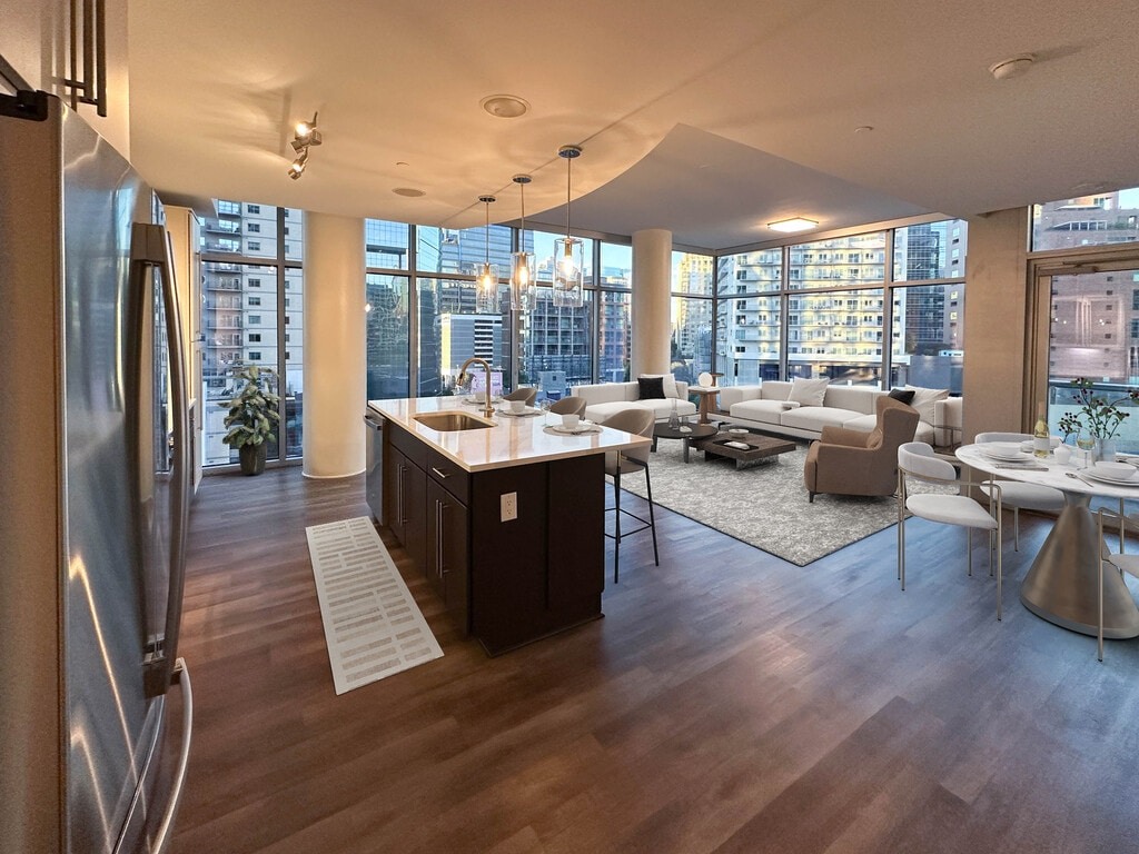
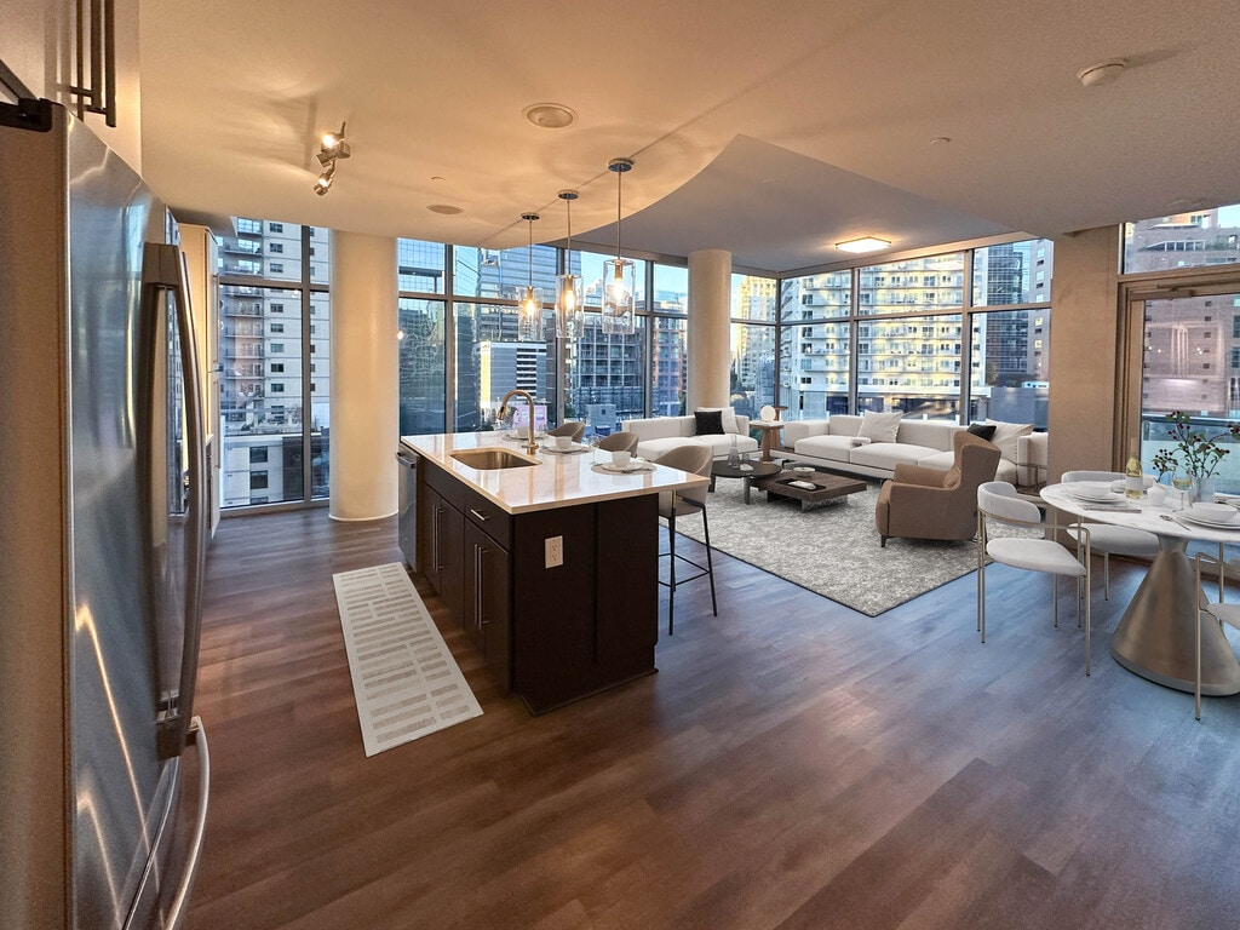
- indoor plant (249, 416)
